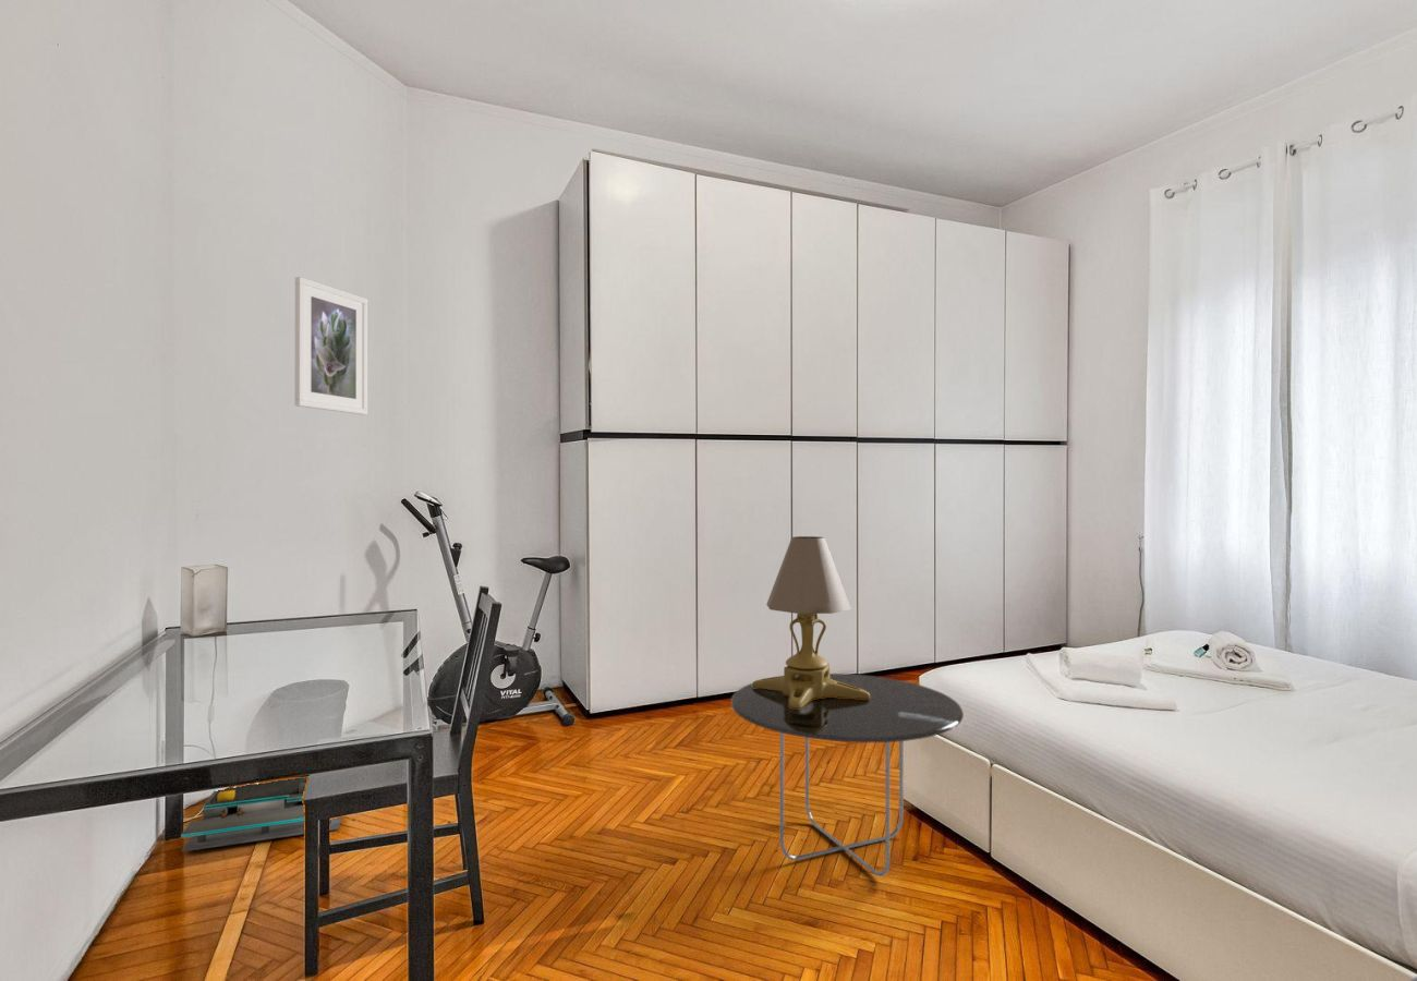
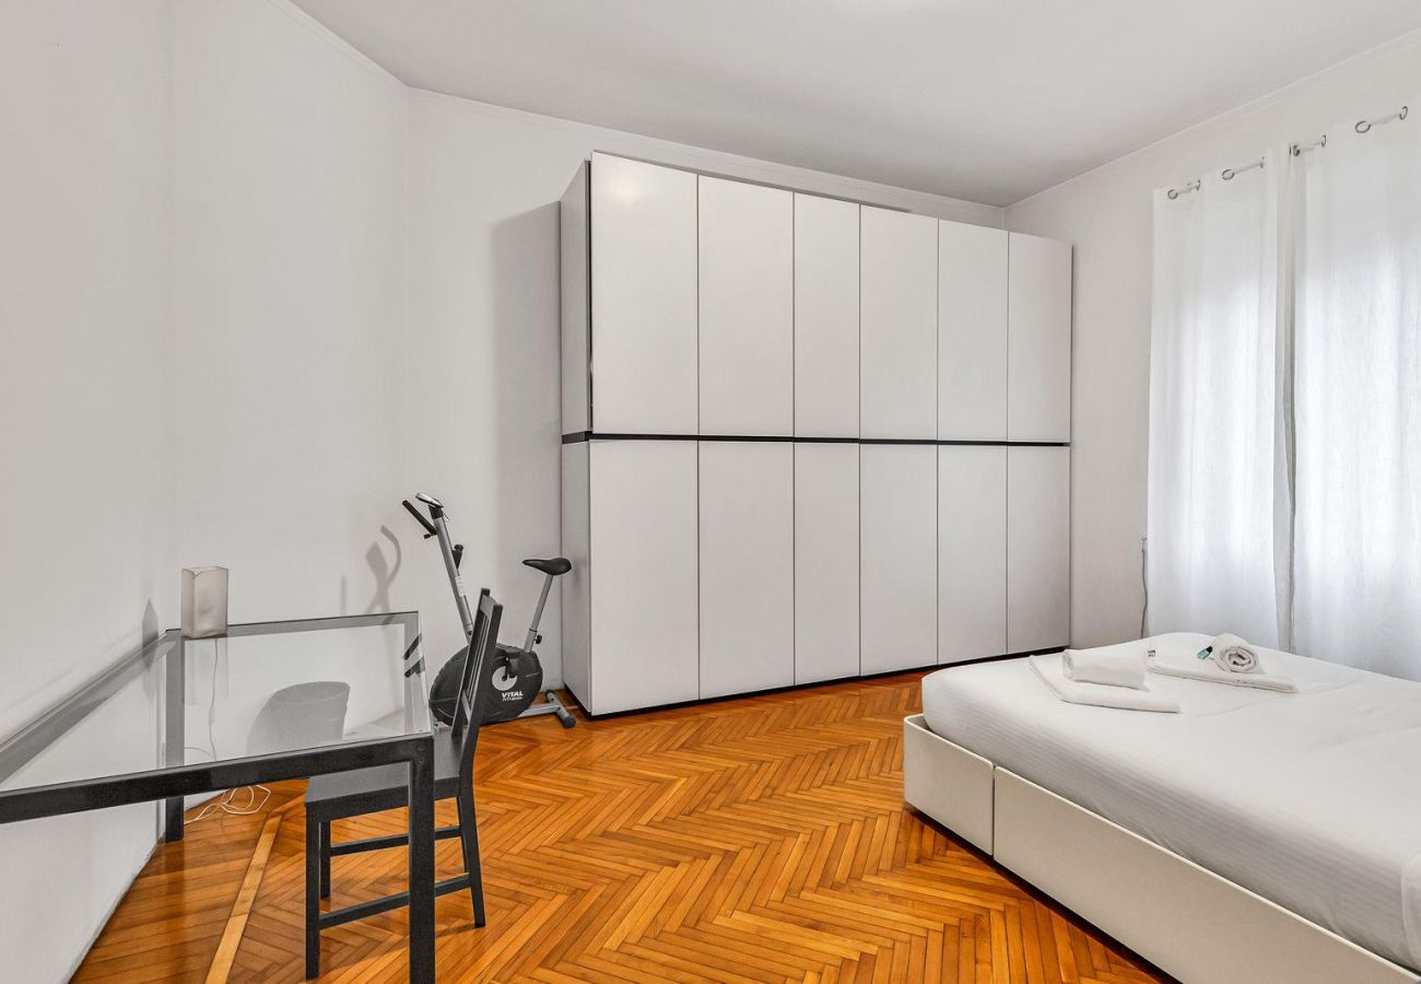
- side table (844, 741)
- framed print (332, 349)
- storage bin (277, 798)
- lamp (809, 614)
